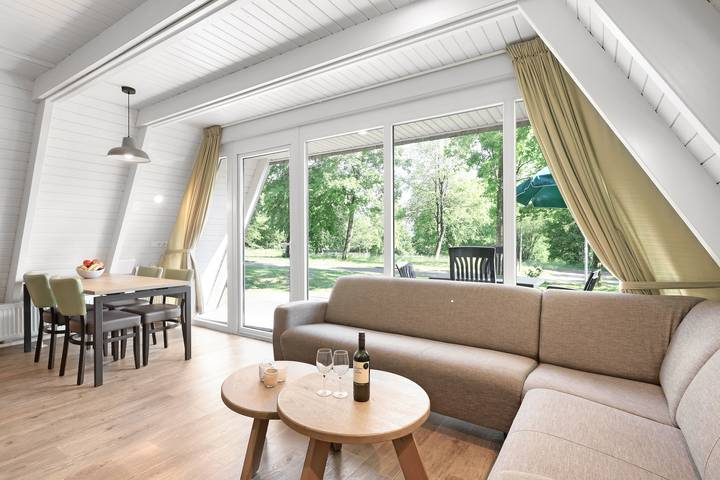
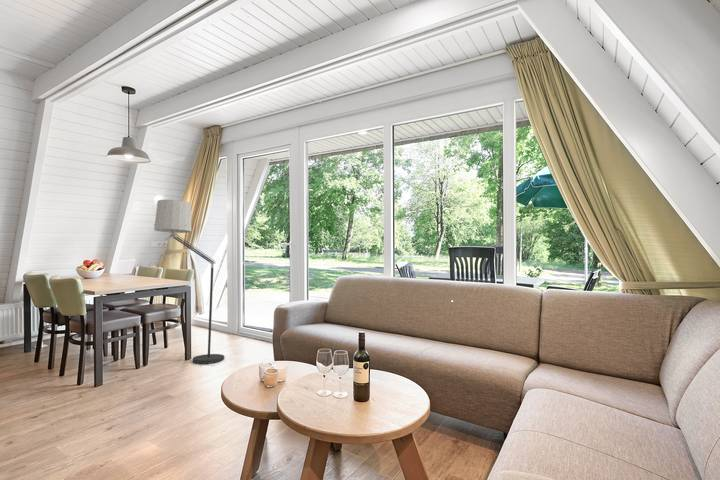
+ floor lamp (210, 285)
